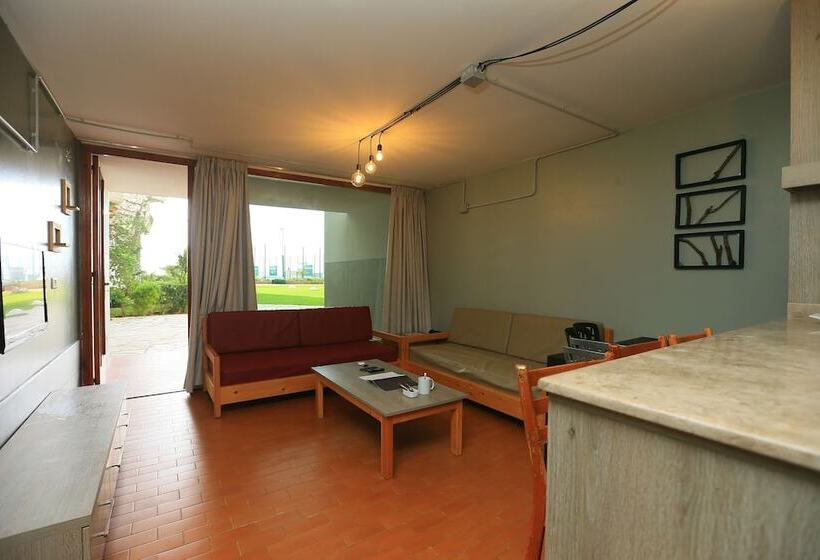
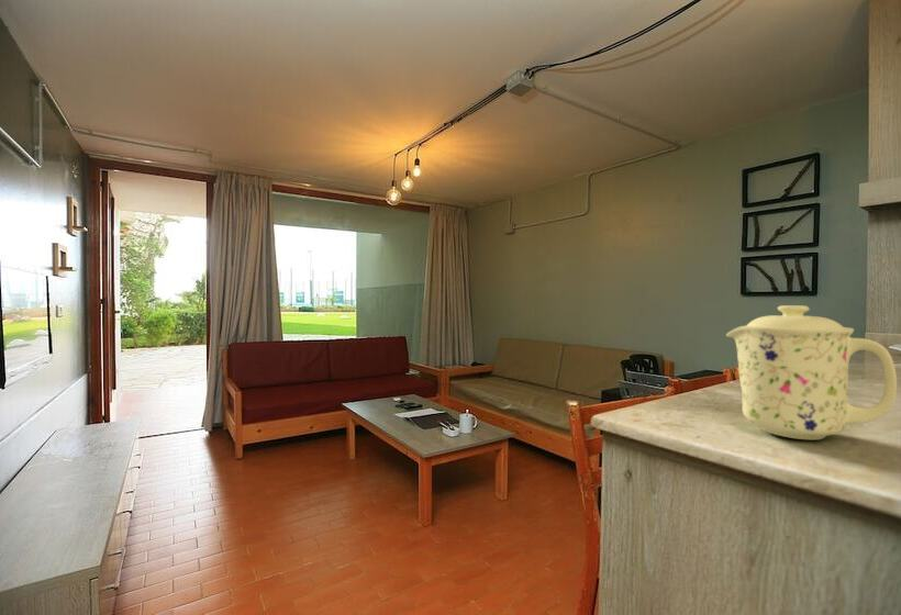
+ mug (801, 370)
